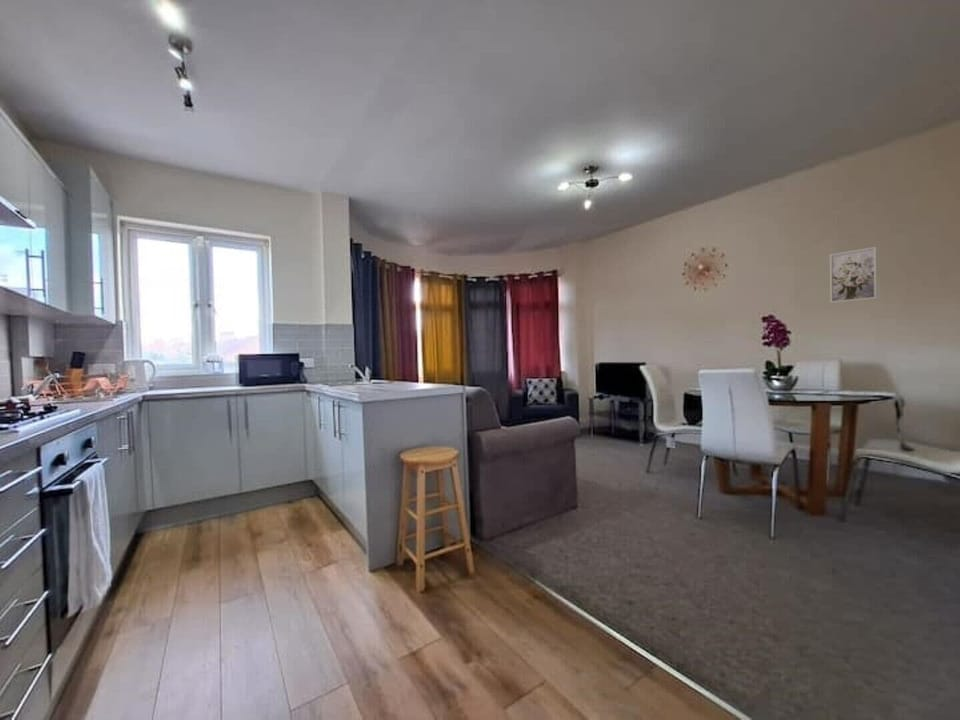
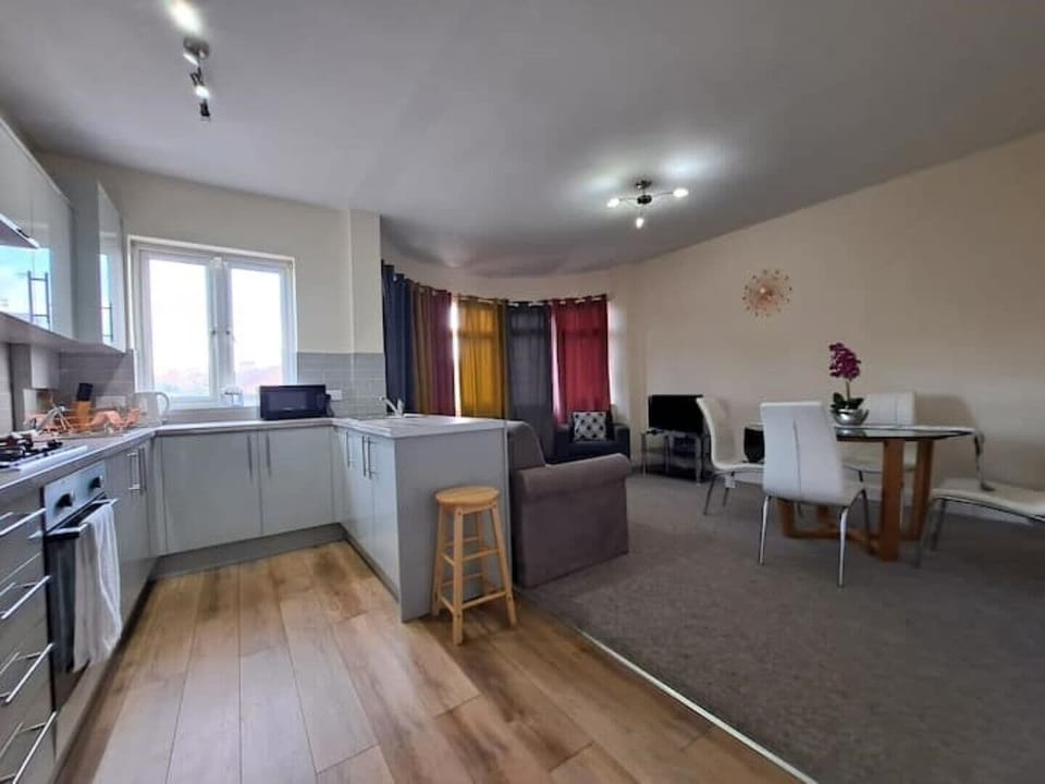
- wall art (852, 275)
